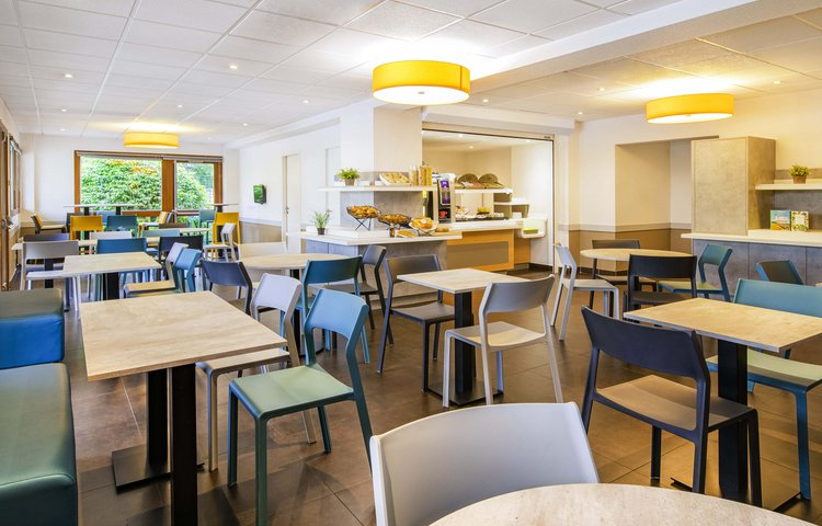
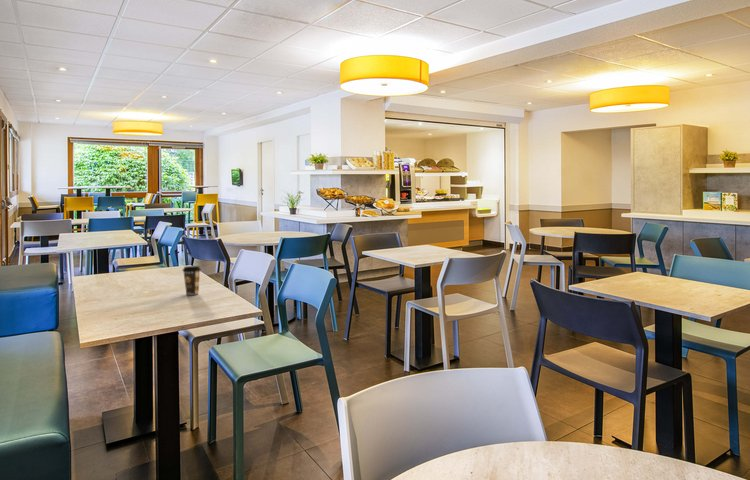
+ coffee cup (192, 280)
